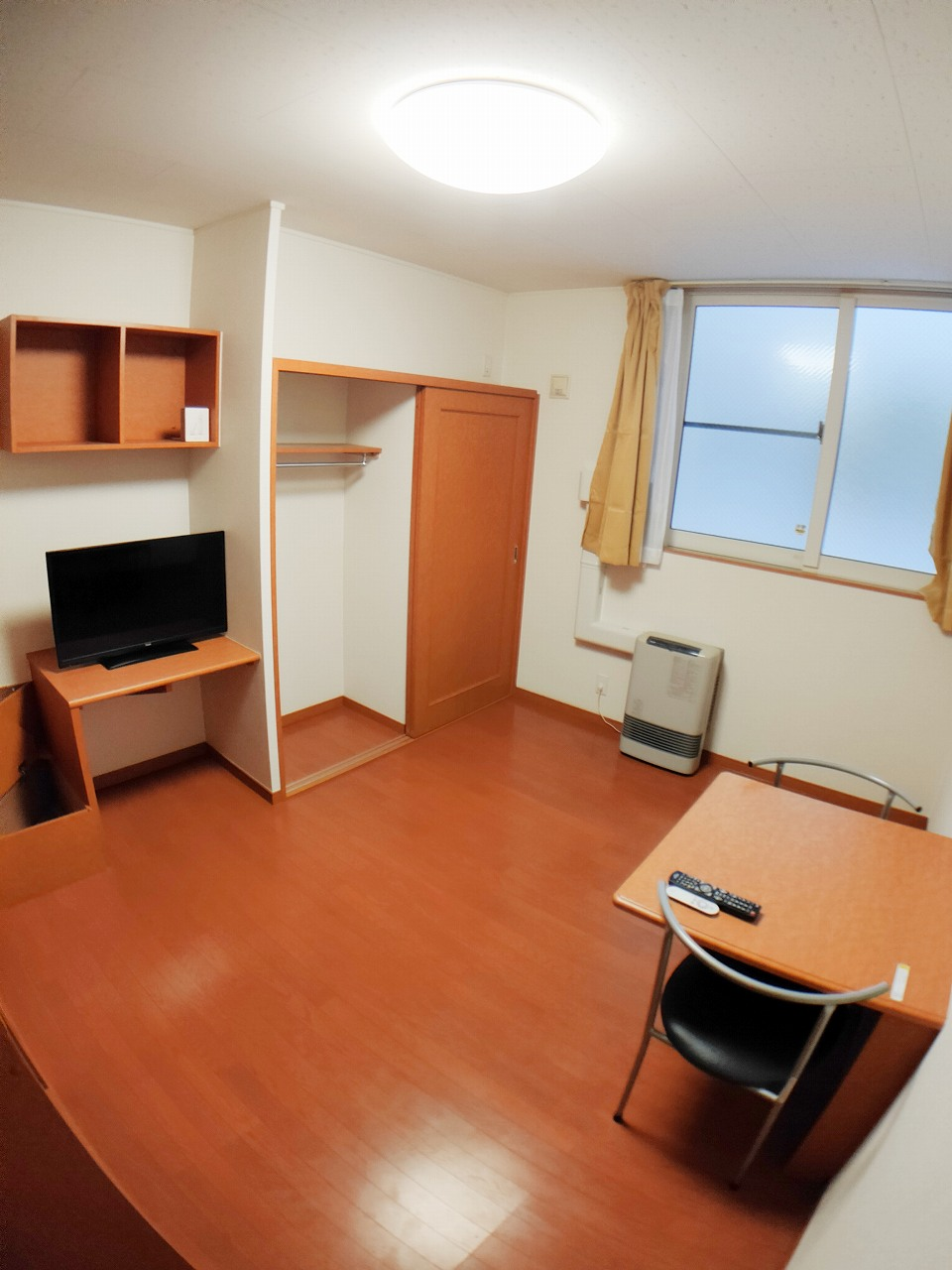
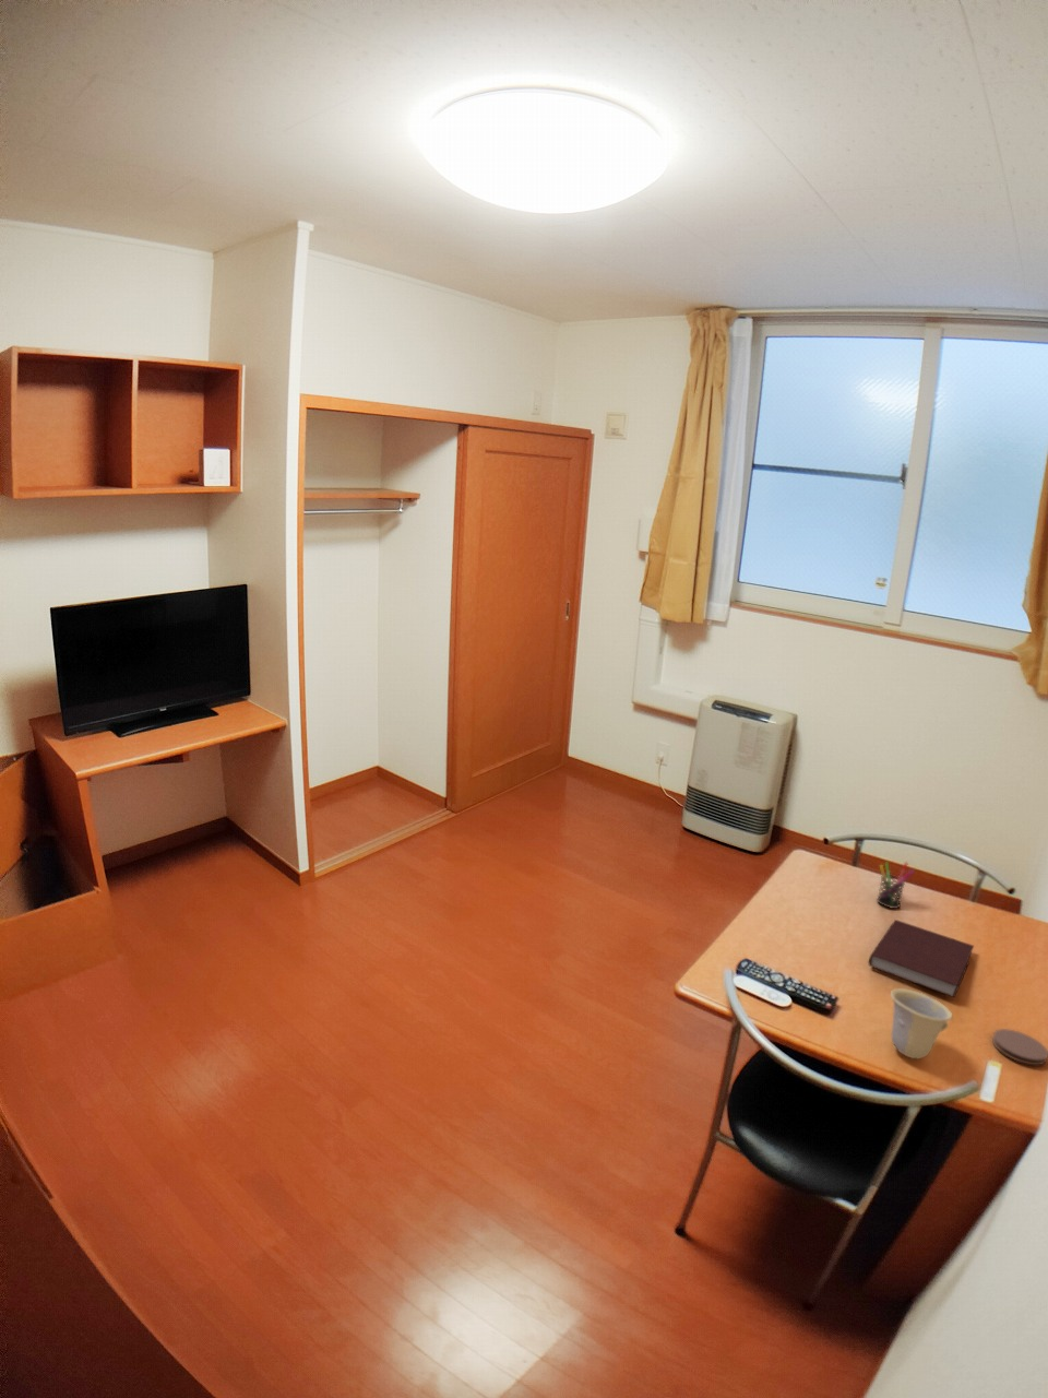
+ cup (916, 1026)
+ notebook (921, 954)
+ coaster (1019, 1047)
+ pen holder (892, 882)
